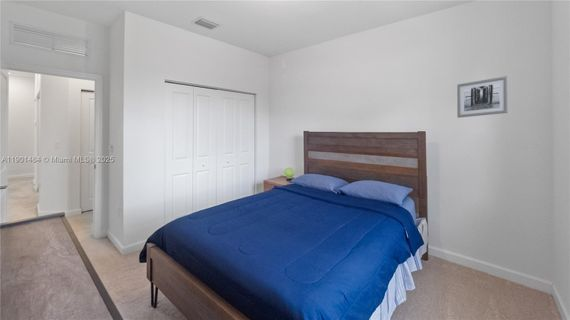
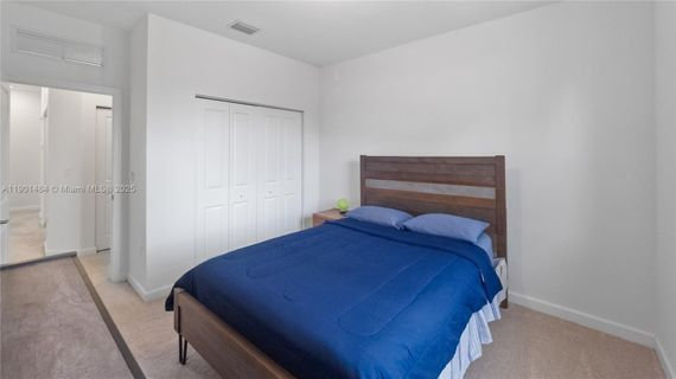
- wall art (481, 97)
